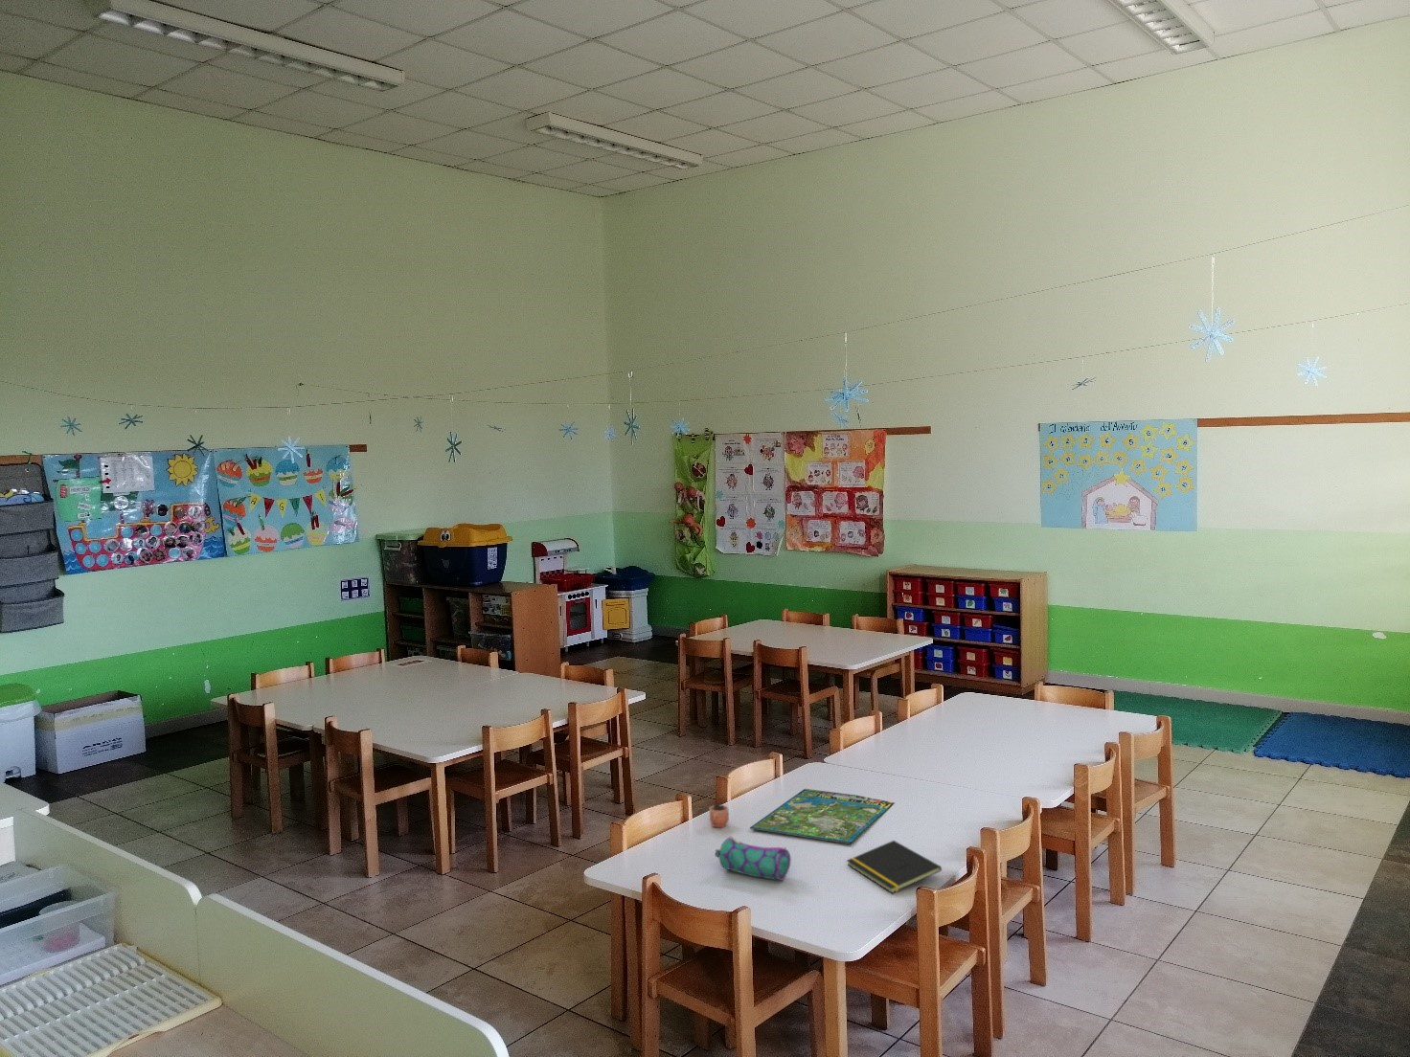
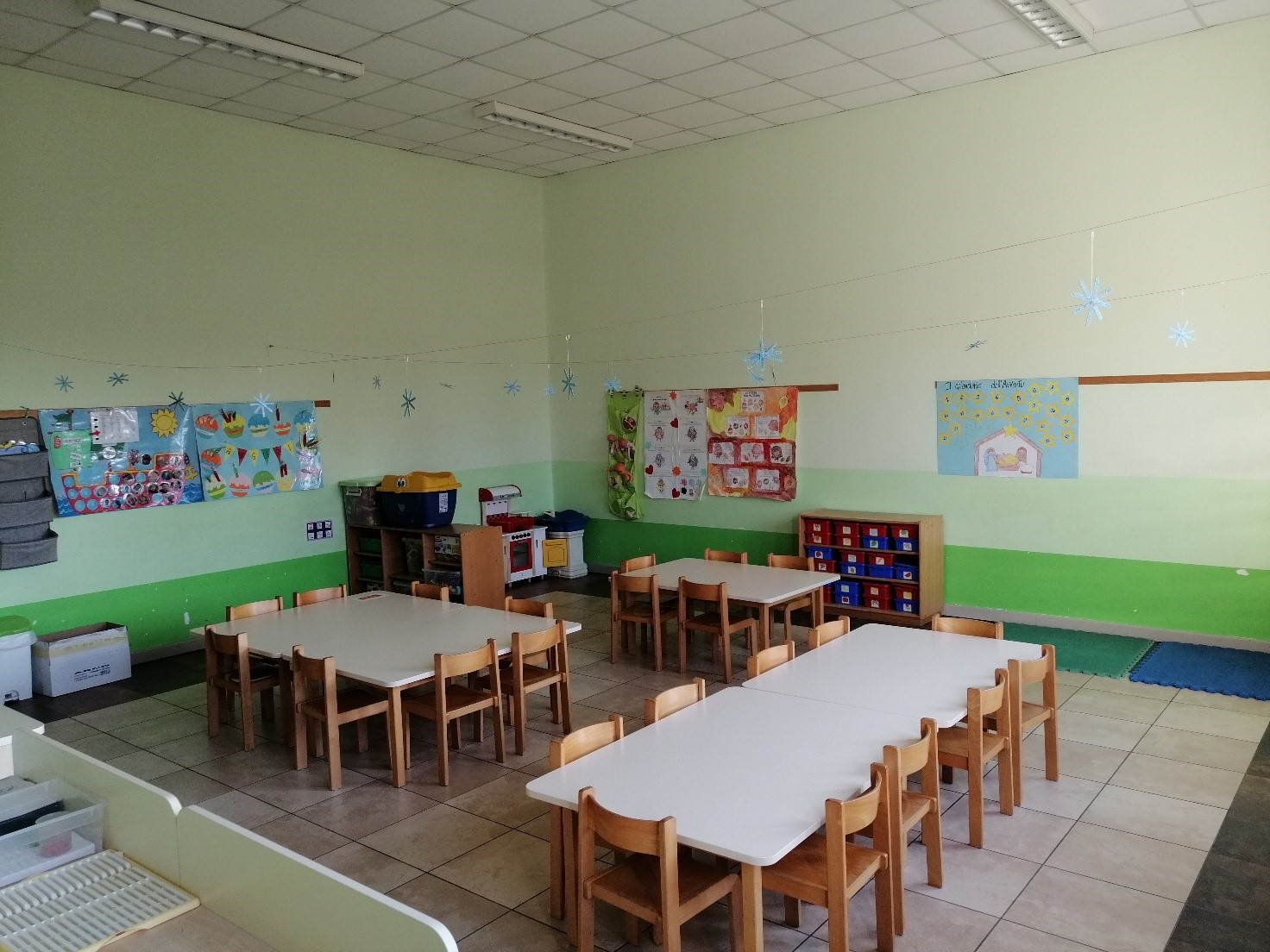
- pencil case (754, 858)
- notepad (893, 865)
- cocoa (717, 809)
- board game (826, 814)
